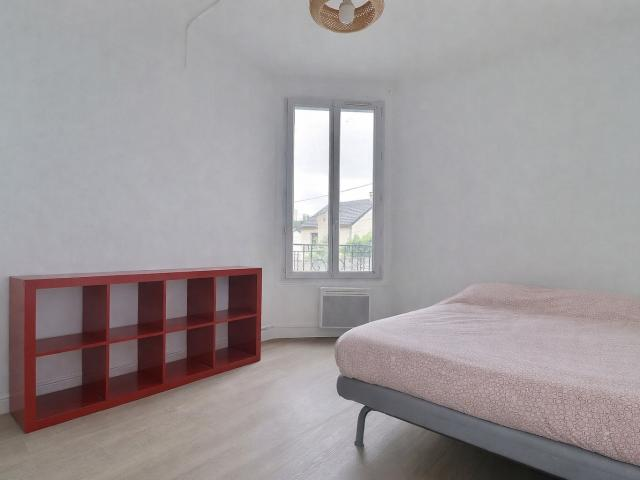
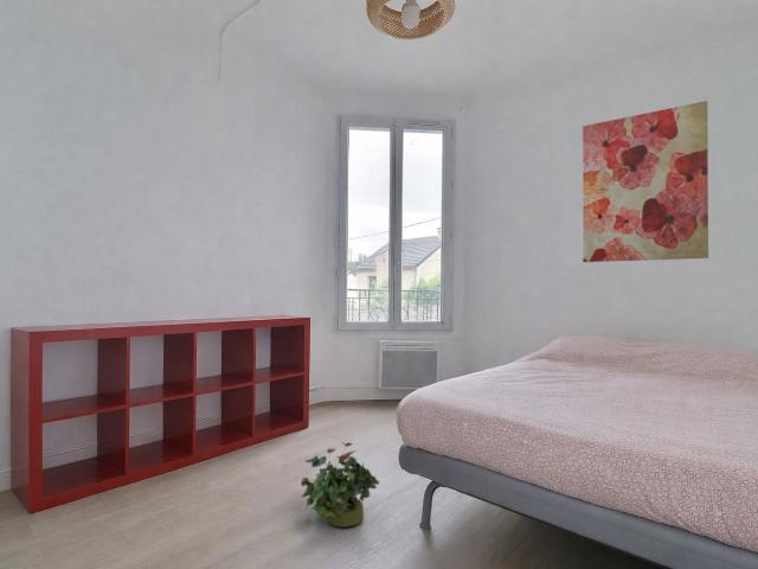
+ wall art (641, 187)
+ potted plant (336, 484)
